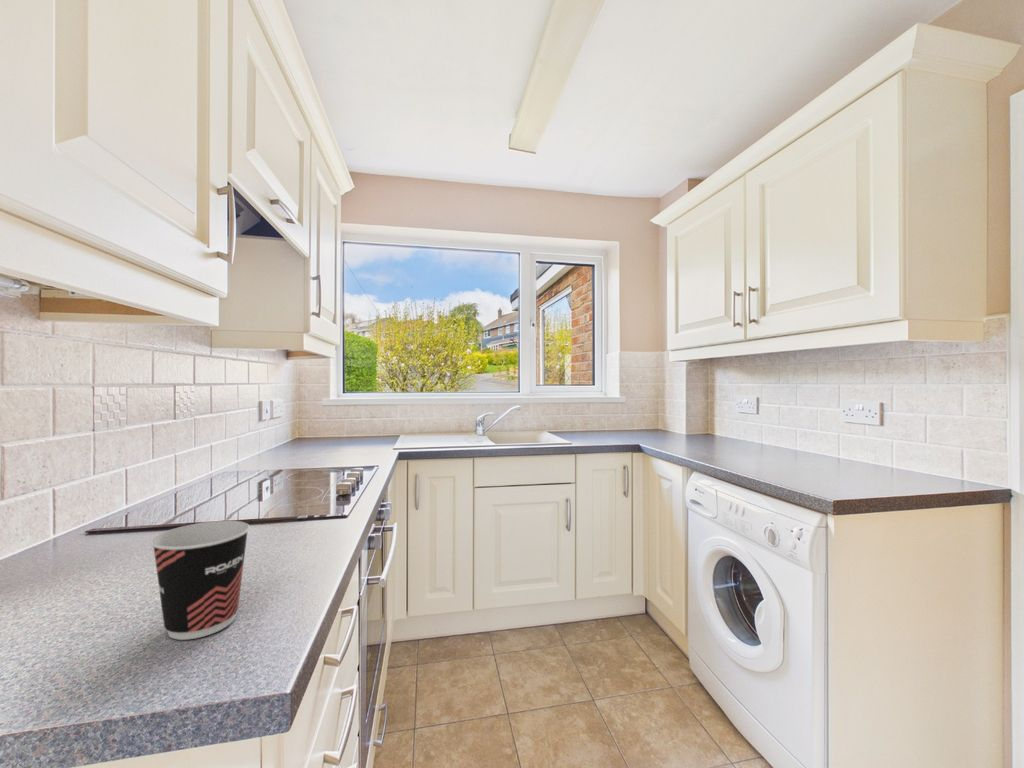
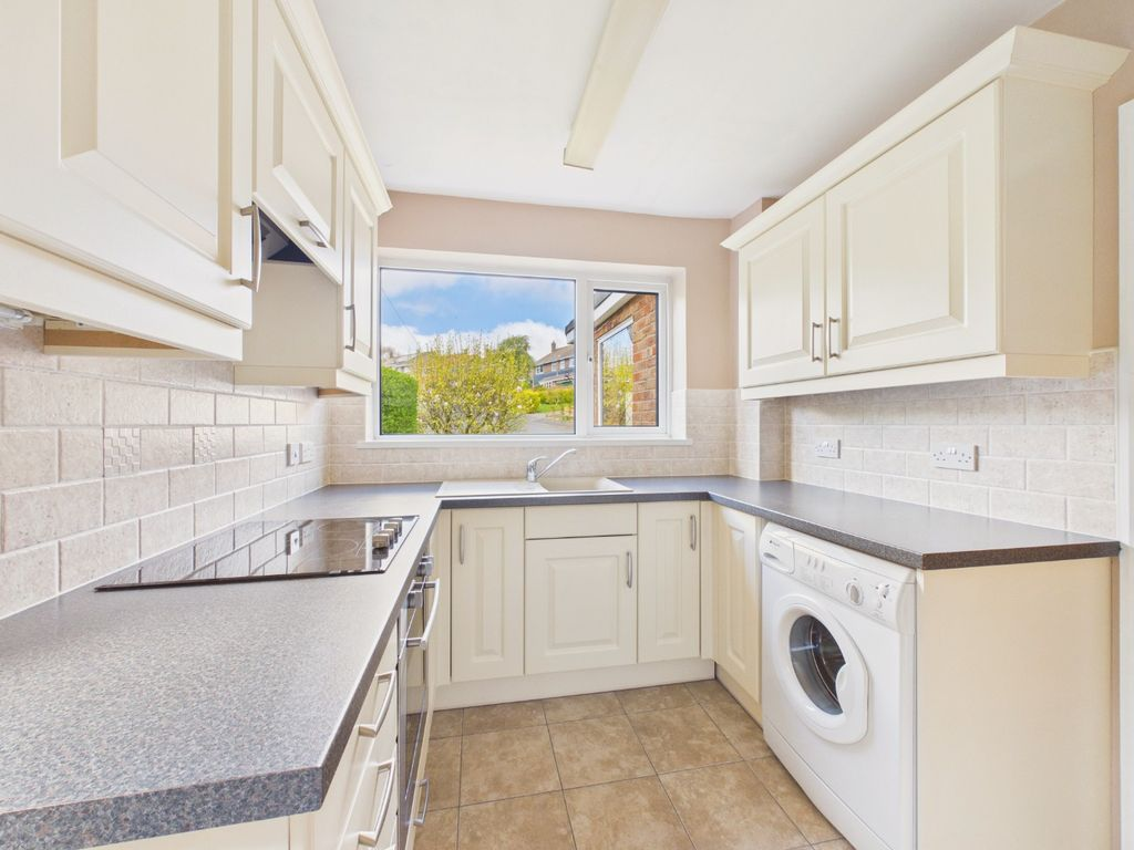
- cup (202, 578)
